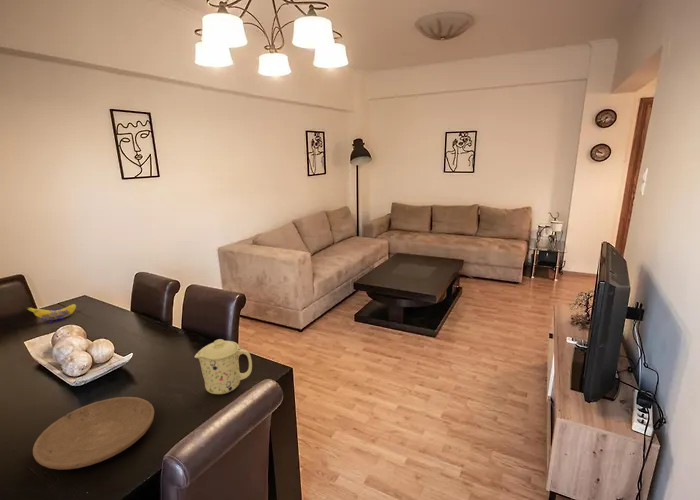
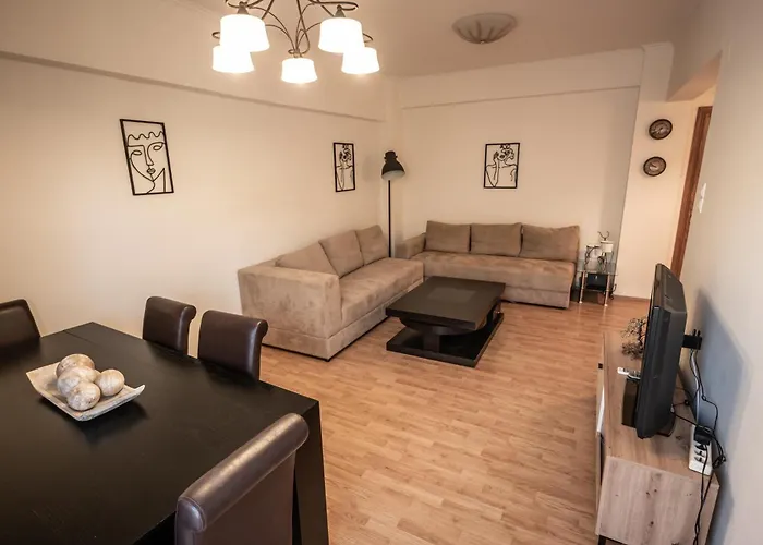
- banana (52, 311)
- plate (99, 433)
- mug (224, 364)
